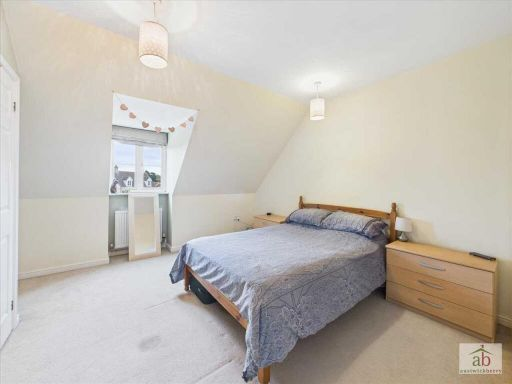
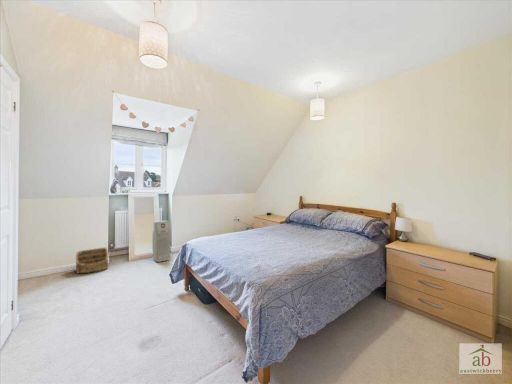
+ air purifier (160, 239)
+ basket (92, 260)
